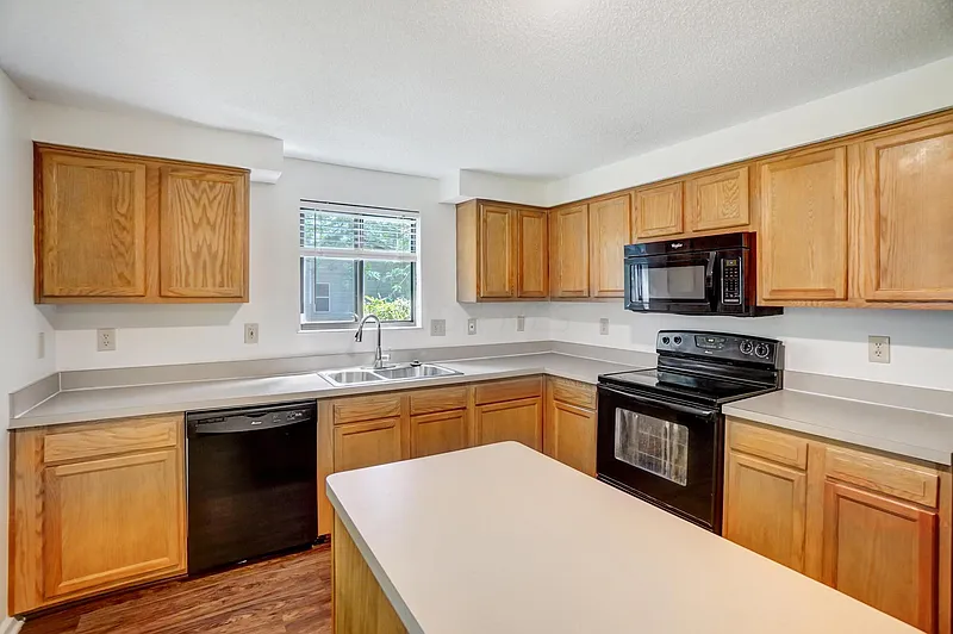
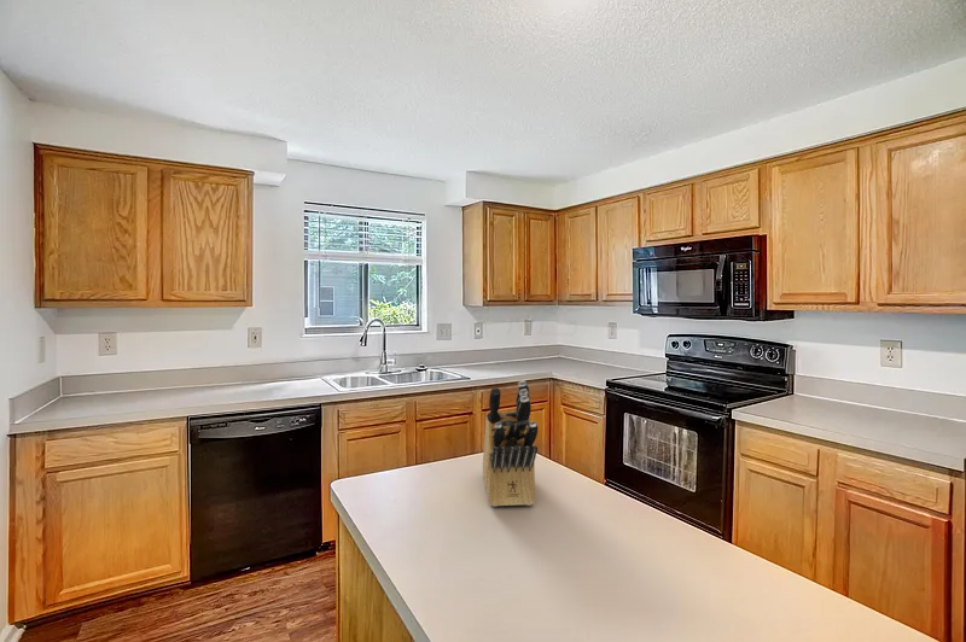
+ knife block (507, 434)
